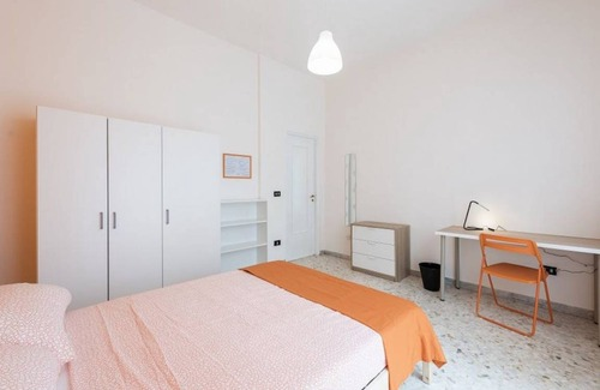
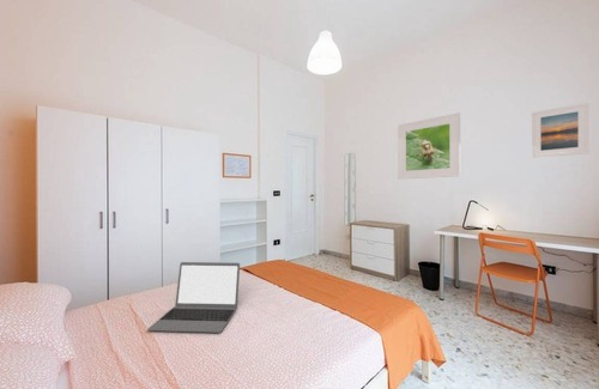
+ laptop (198, 293)
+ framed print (558, 132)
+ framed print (426, 148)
